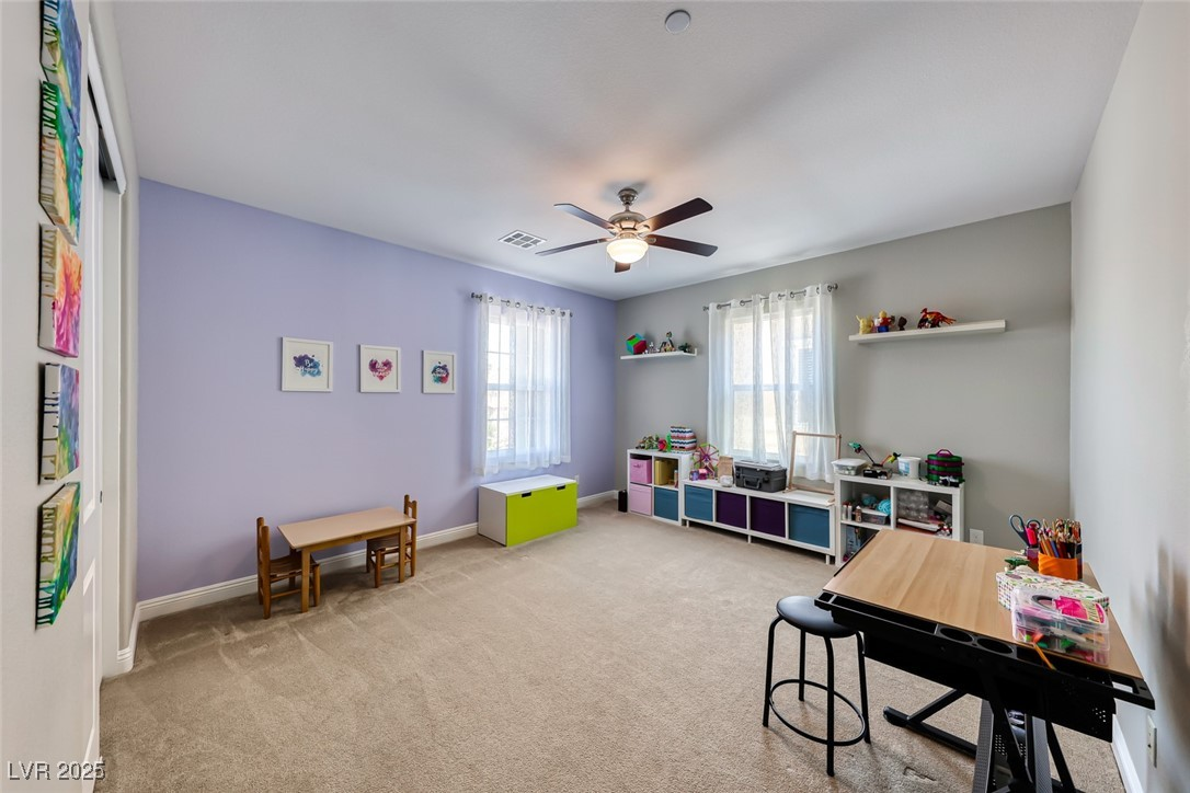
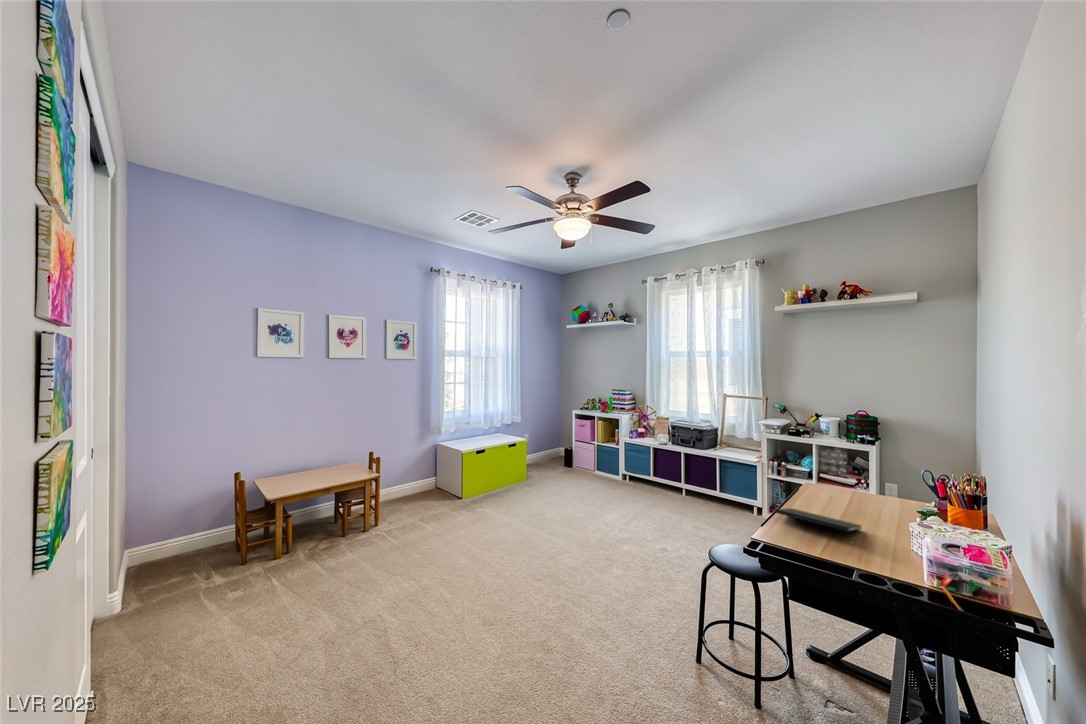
+ notepad (817, 518)
